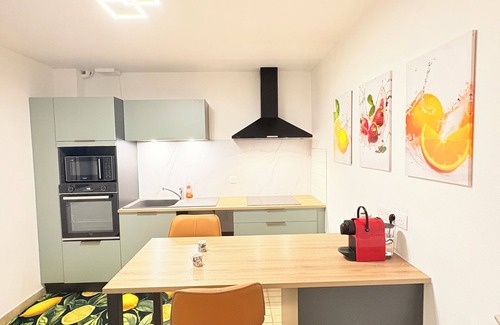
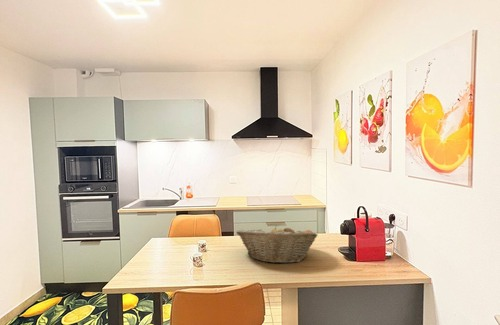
+ fruit basket (276, 239)
